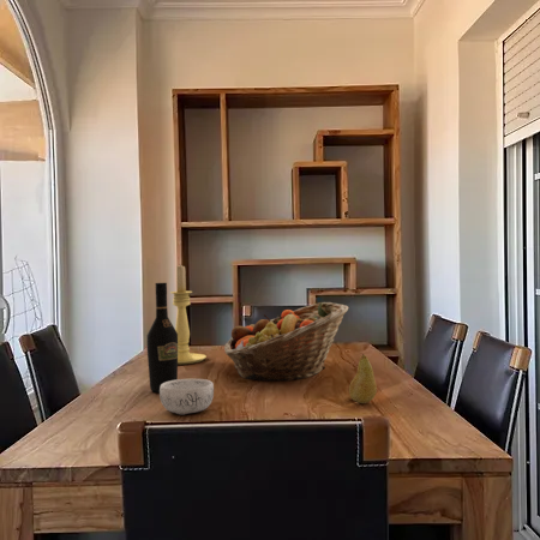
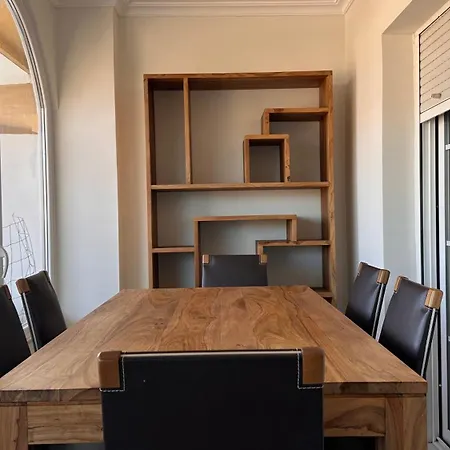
- fruit (362, 377)
- candle holder (181, 312)
- wine bottle (162, 336)
- decorative bowl (190, 395)
- fruit basket (284, 337)
